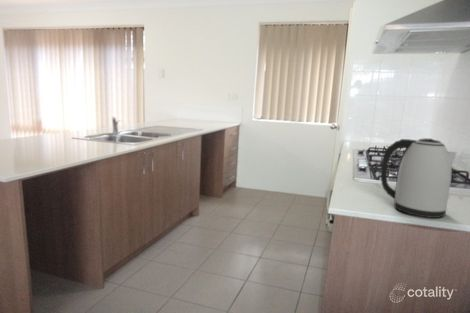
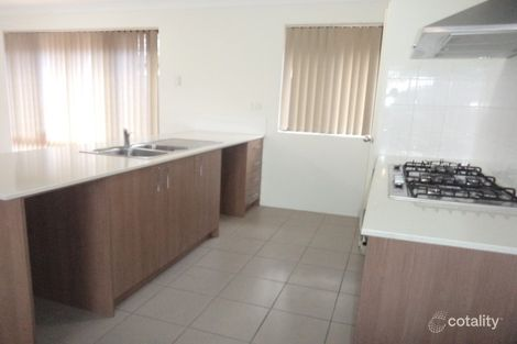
- kettle (414, 173)
